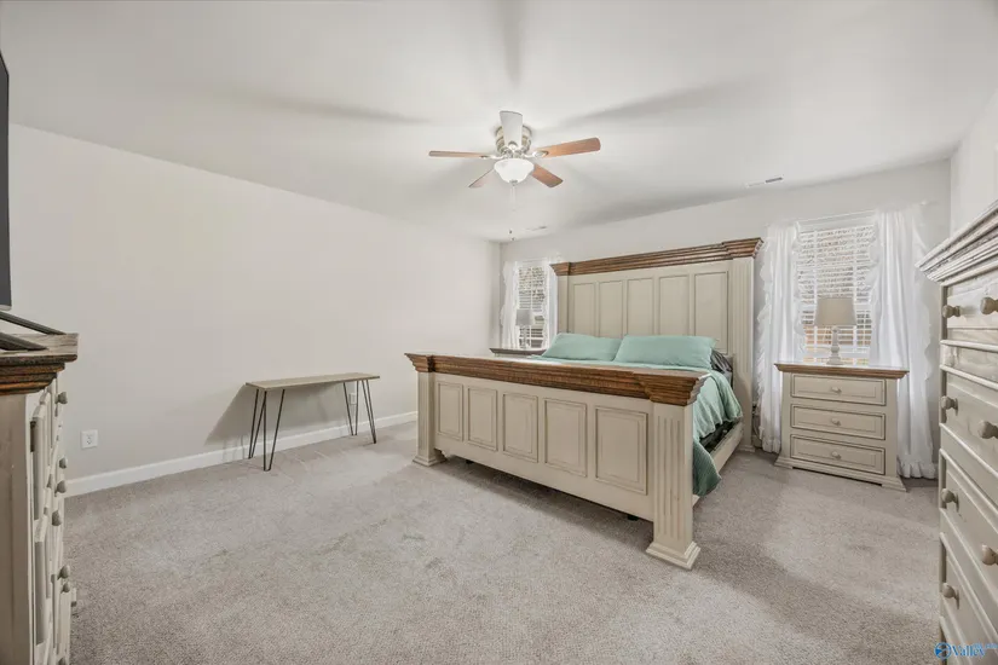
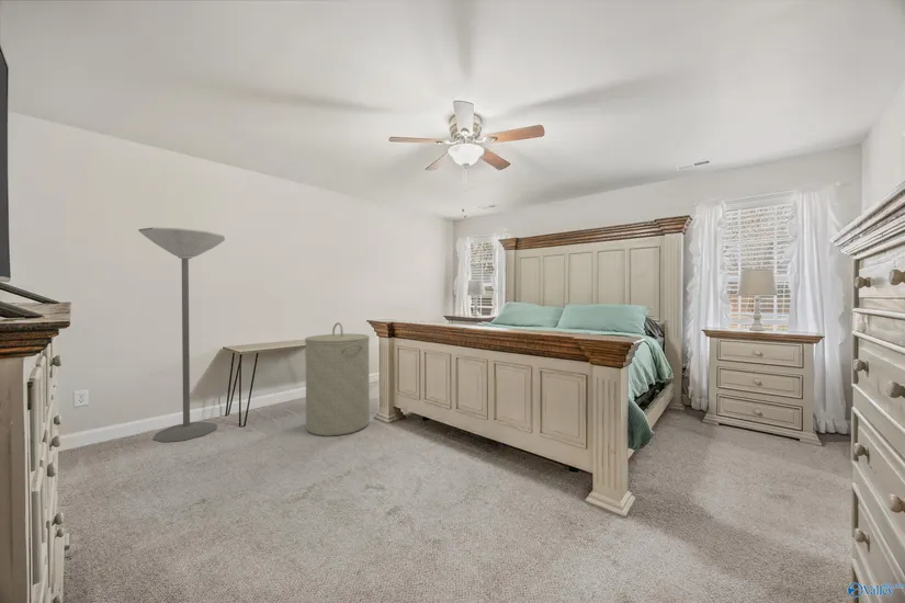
+ laundry hamper (338, 373)
+ floor lamp (185, 332)
